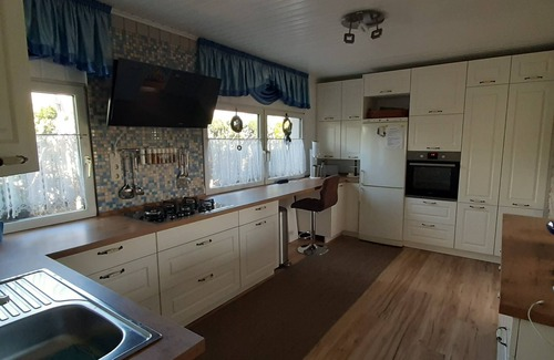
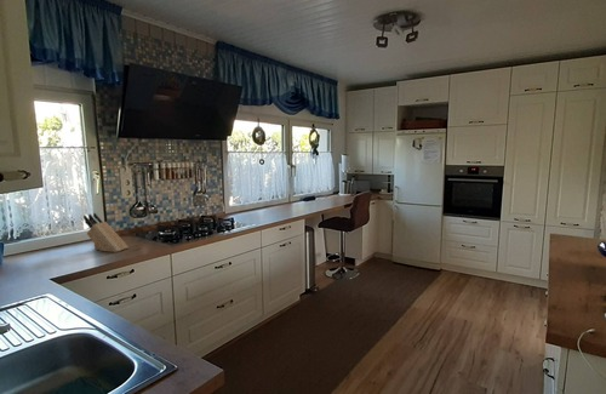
+ knife block (104, 232)
